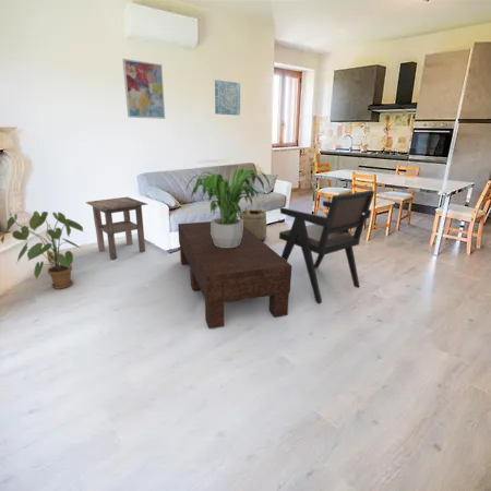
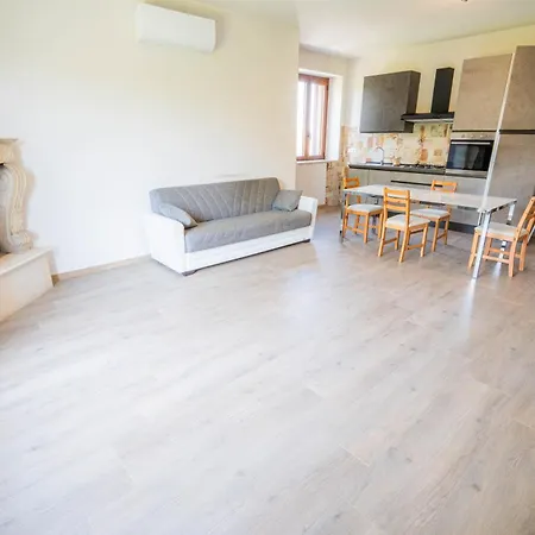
- house plant (49, 248)
- potted plant (230, 207)
- wall art (227, 98)
- basket (251, 223)
- coffee table (225, 262)
- side table (119, 226)
- wall art (144, 91)
- armchair (322, 238)
